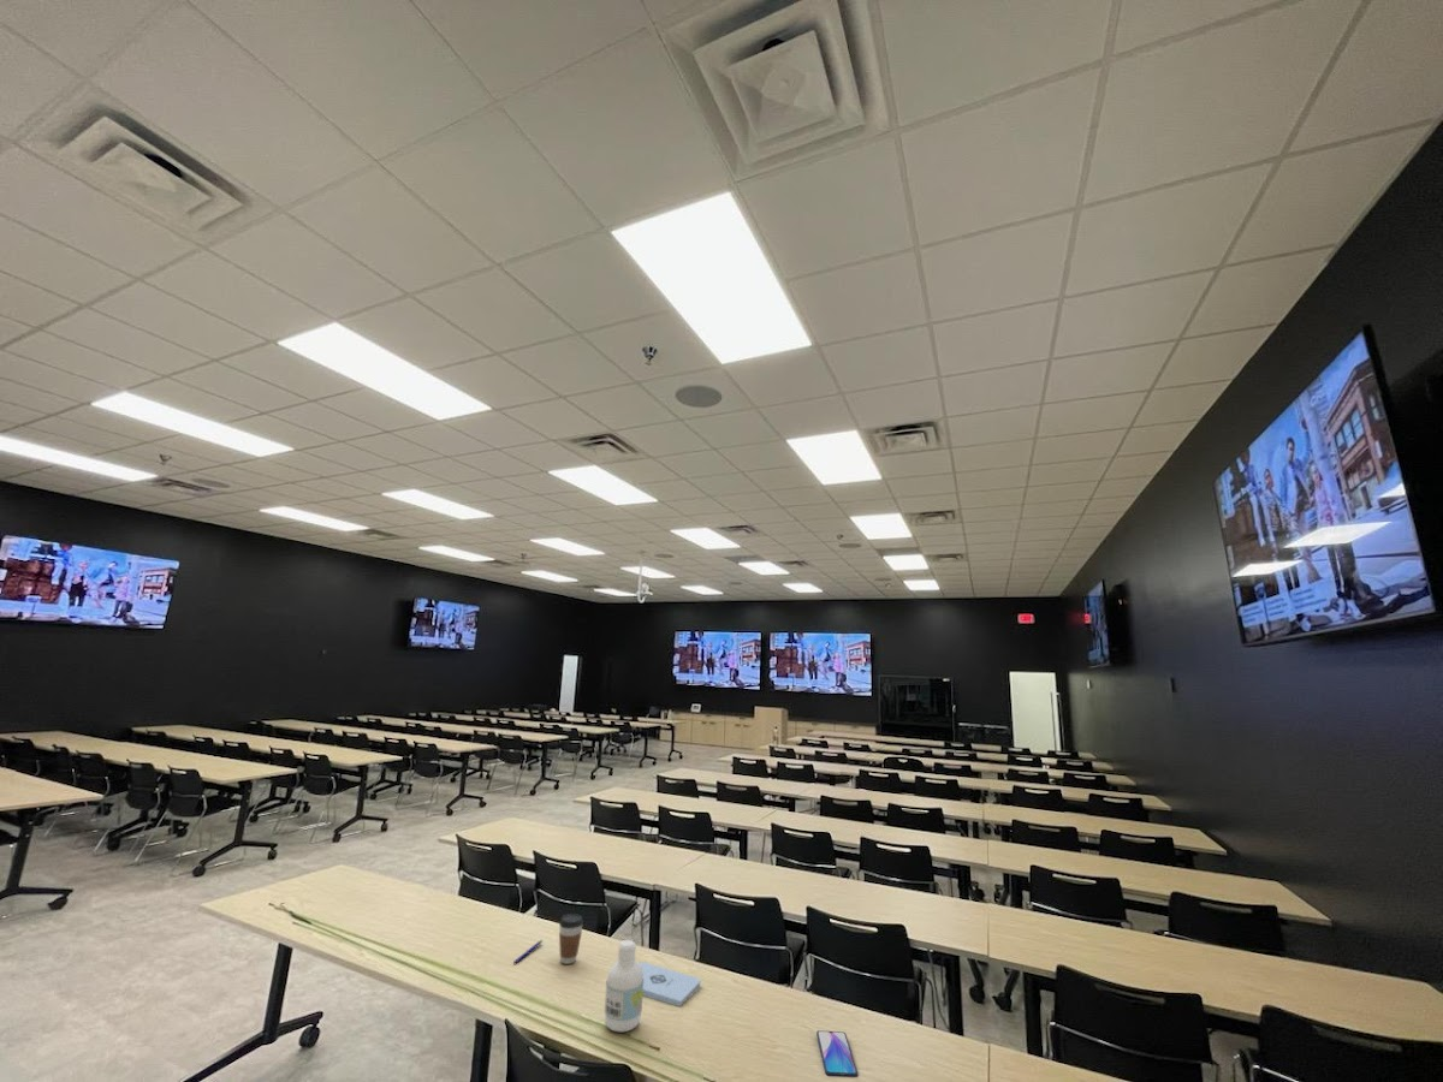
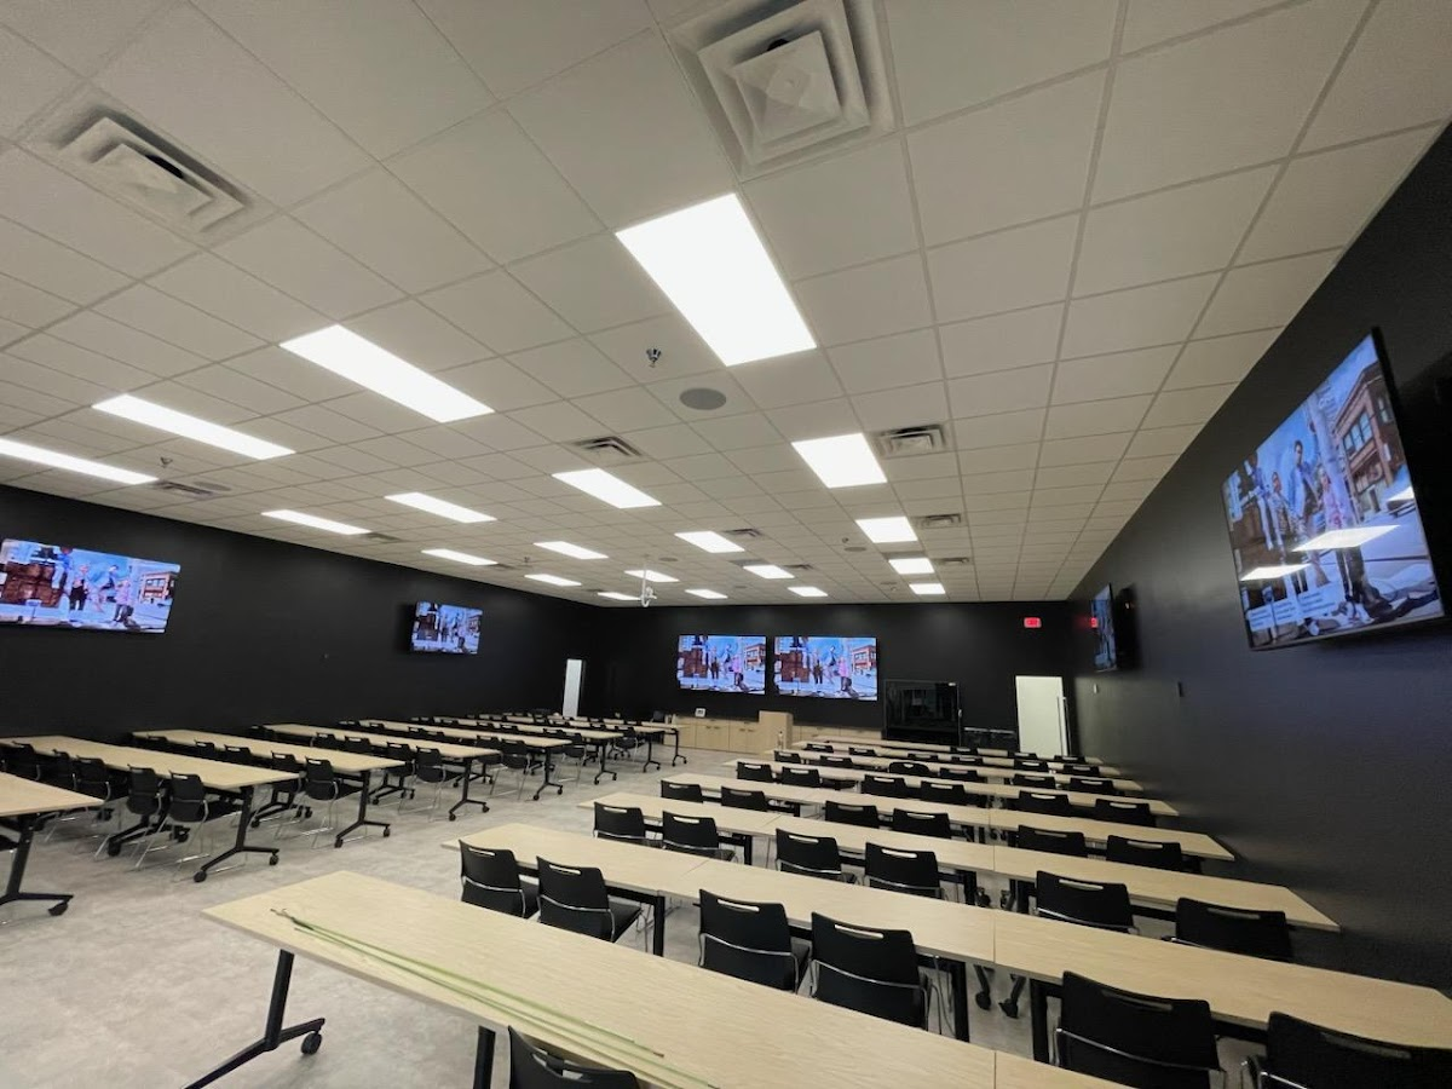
- coffee cup (570, 938)
- pen (528, 951)
- bottle (624, 982)
- notepad (659, 983)
- smartphone (836, 1052)
